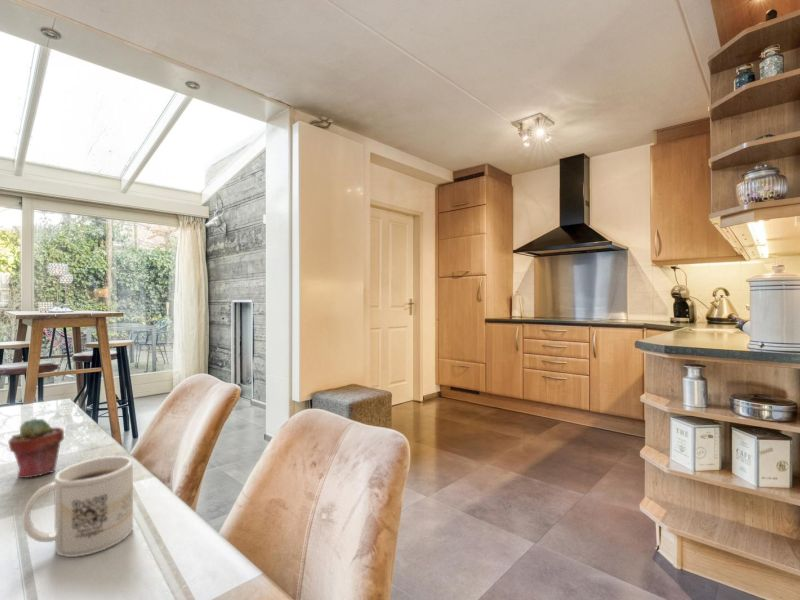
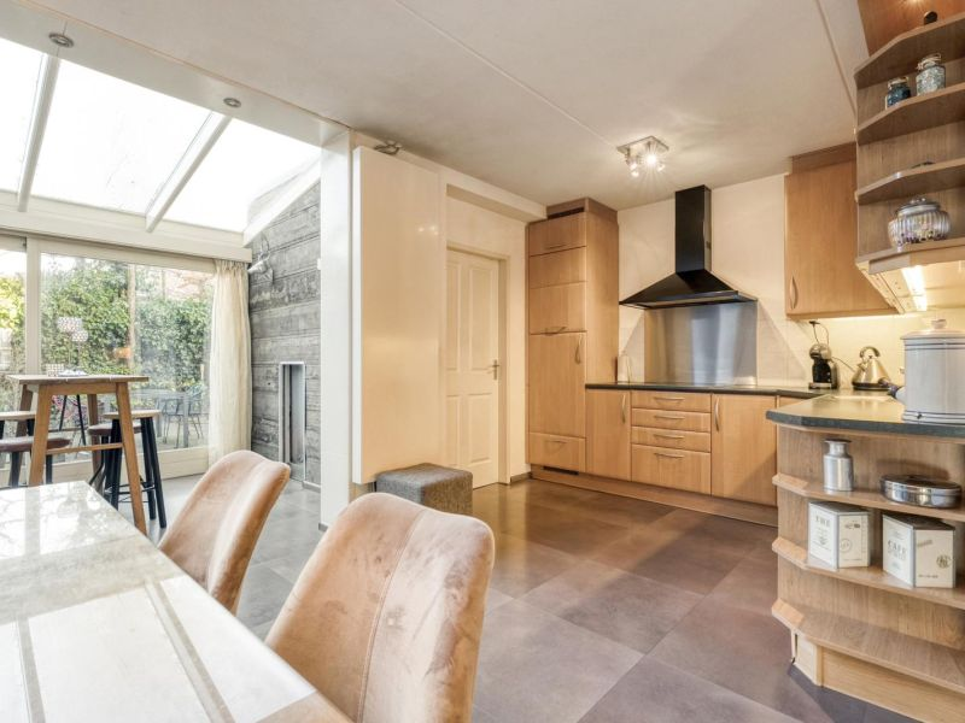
- mug (87, 503)
- potted succulent (37, 445)
